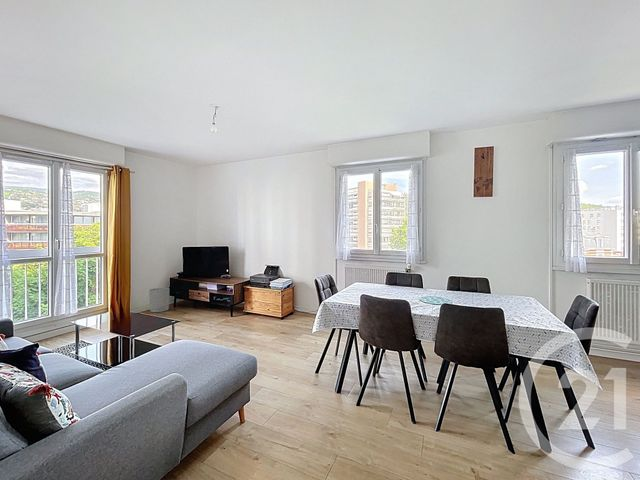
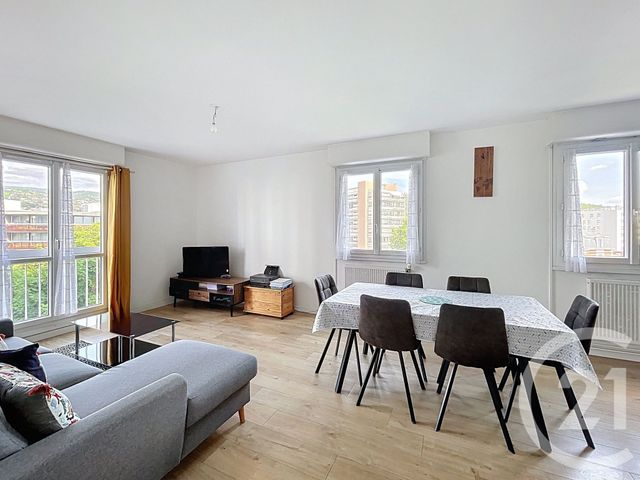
- waste bin (159, 299)
